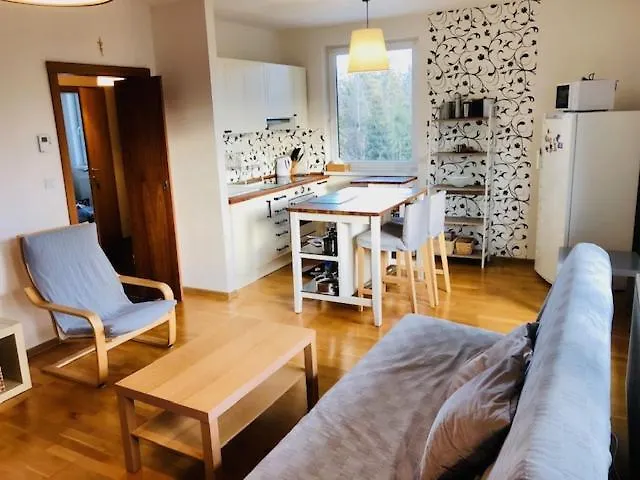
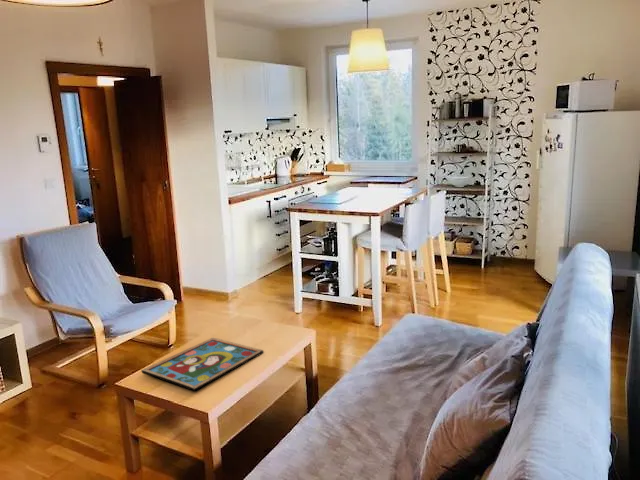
+ framed painting (204, 361)
